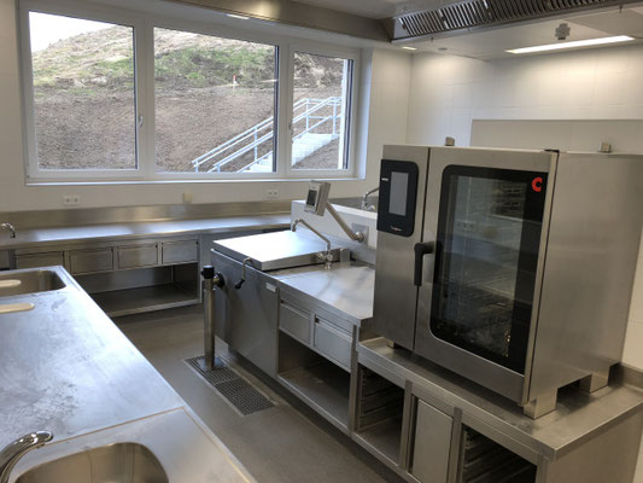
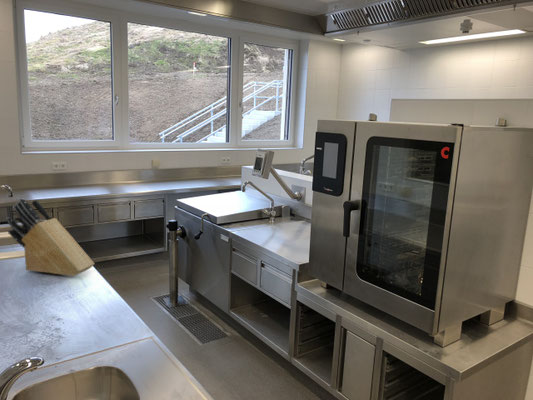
+ knife block (49, 234)
